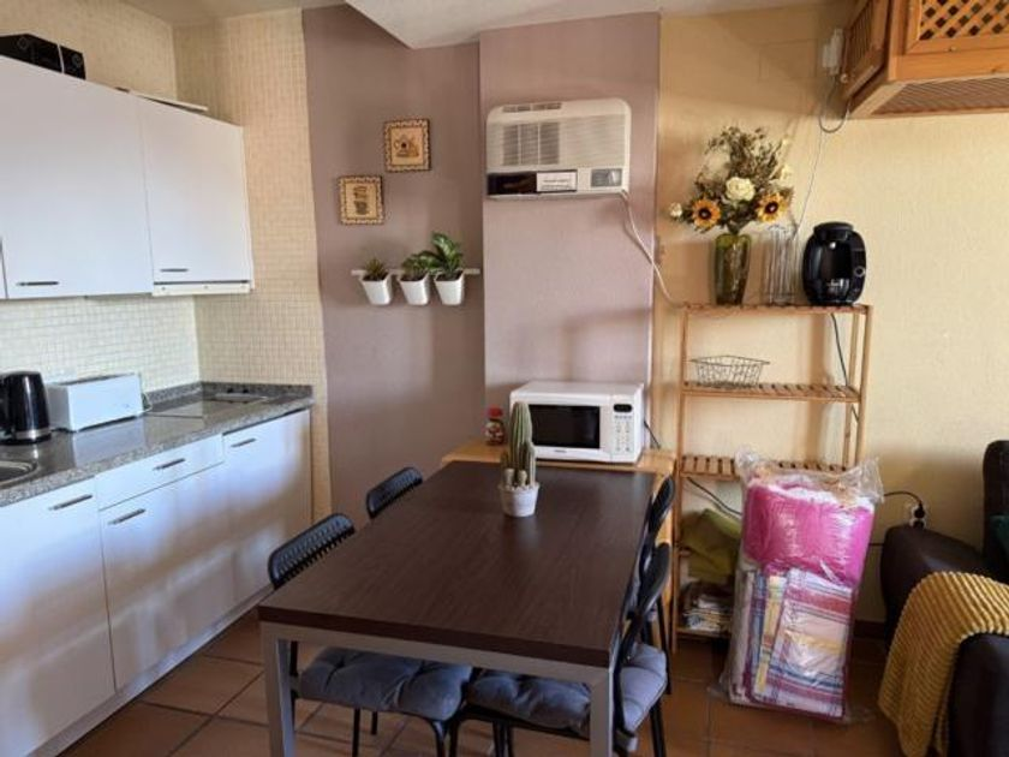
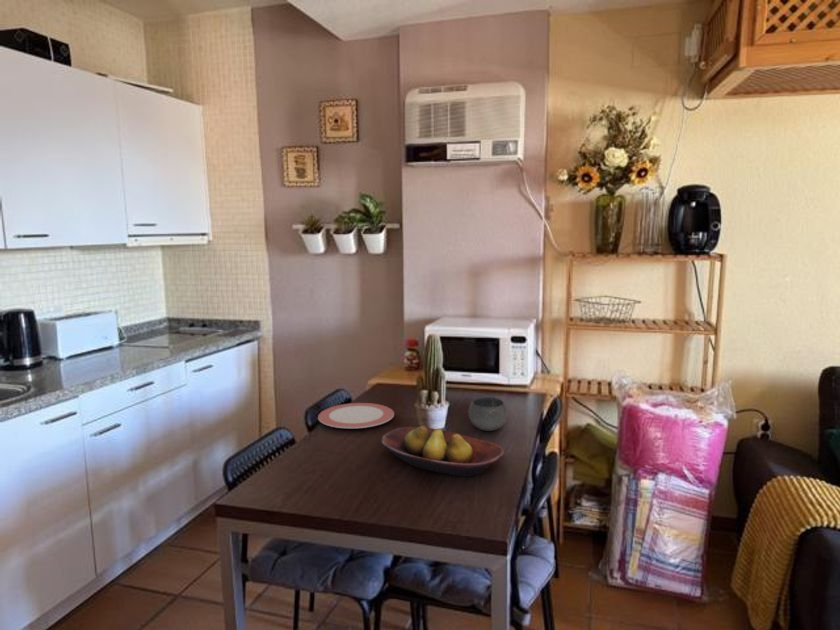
+ plate (356, 416)
+ fruit bowl (440, 446)
+ bowl (487, 414)
